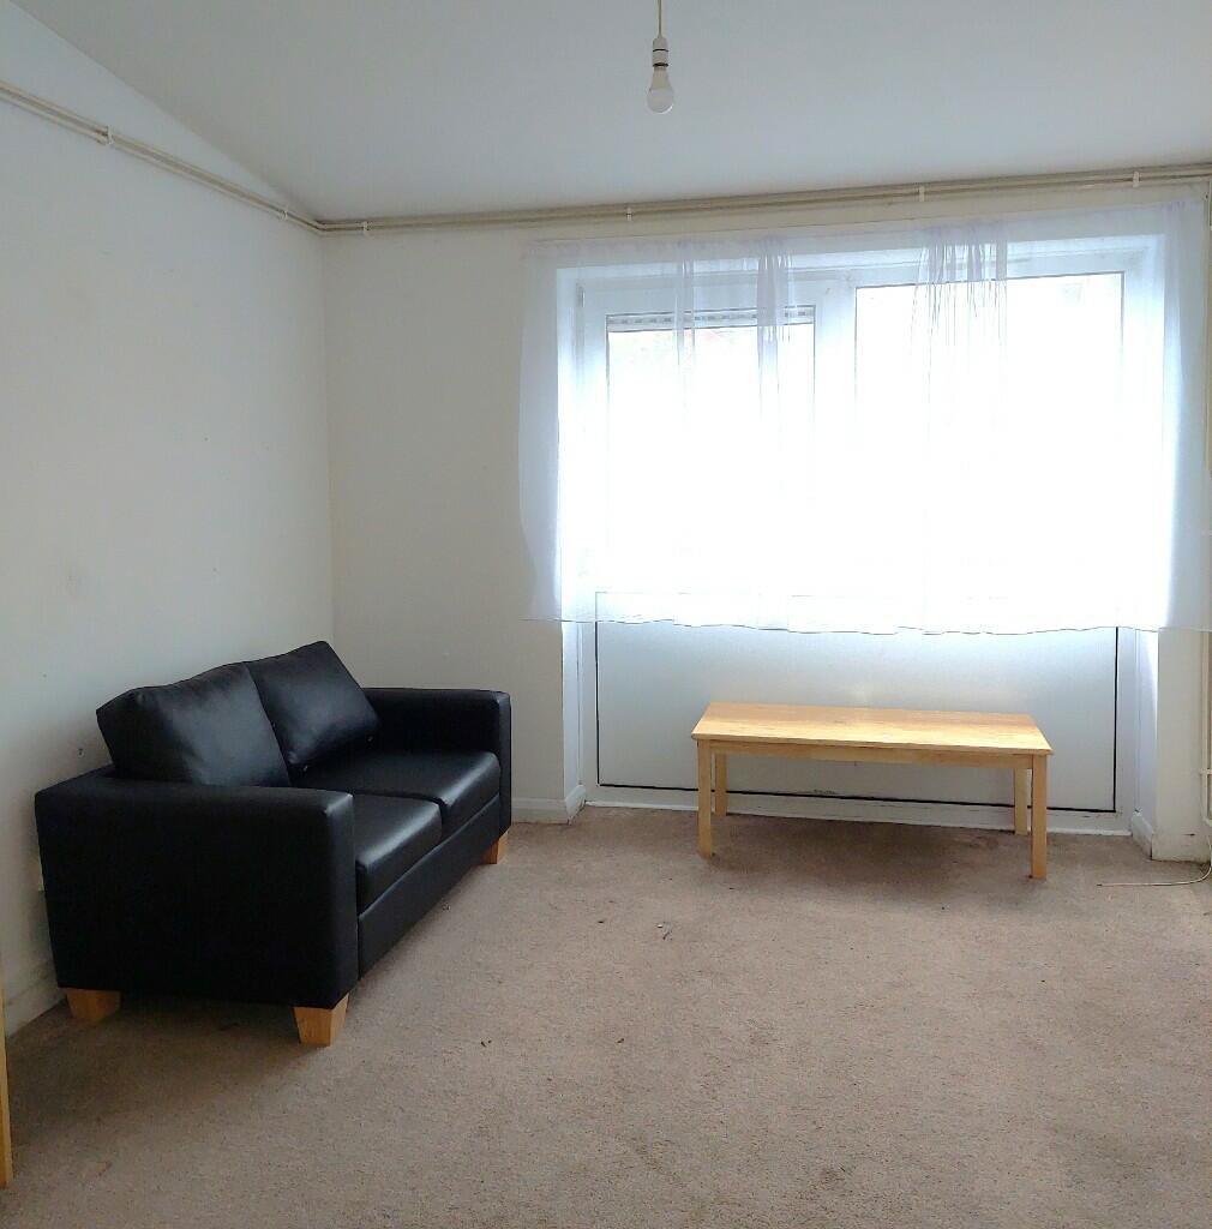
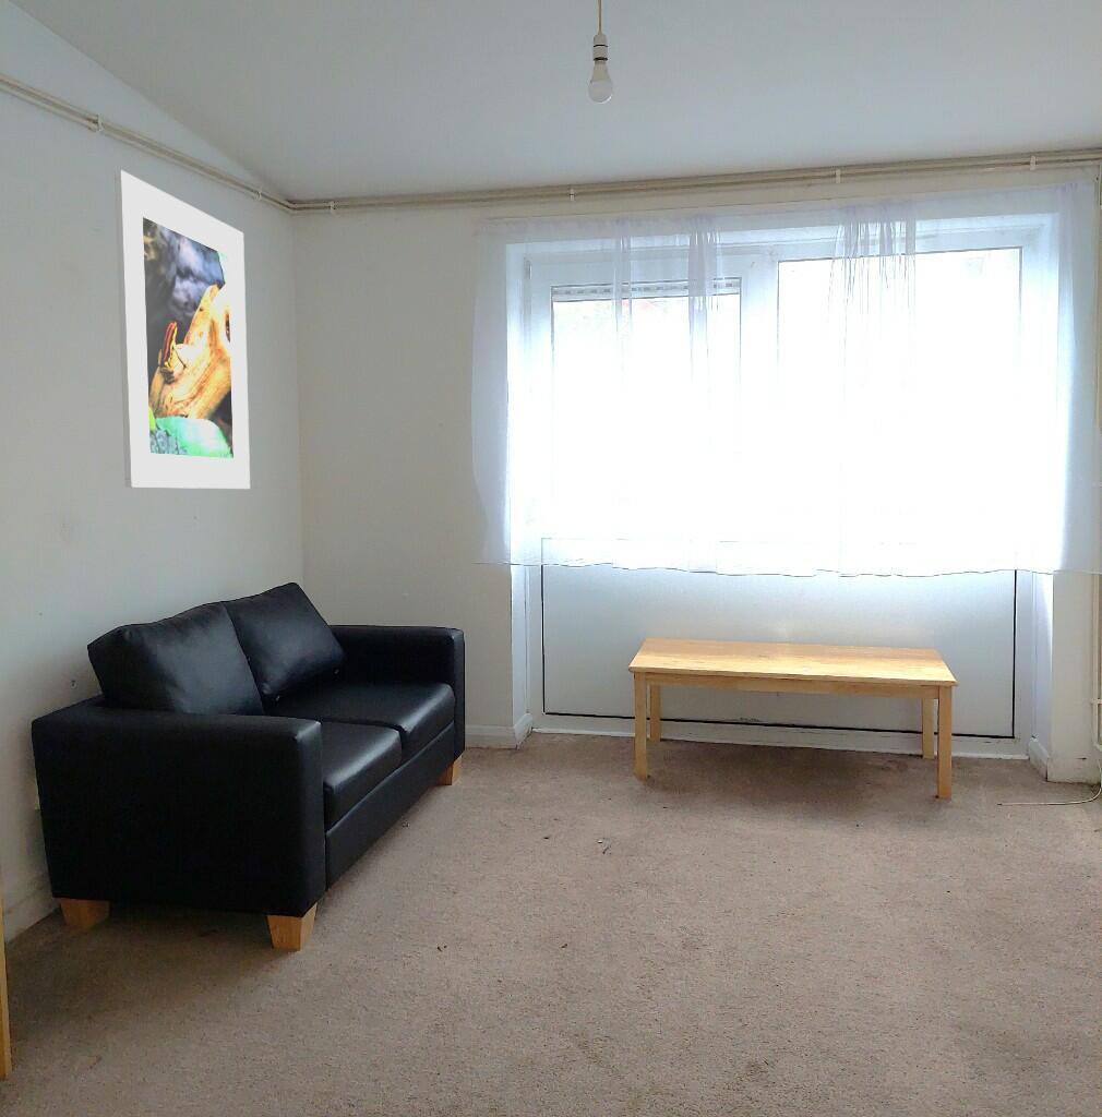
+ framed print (190, 347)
